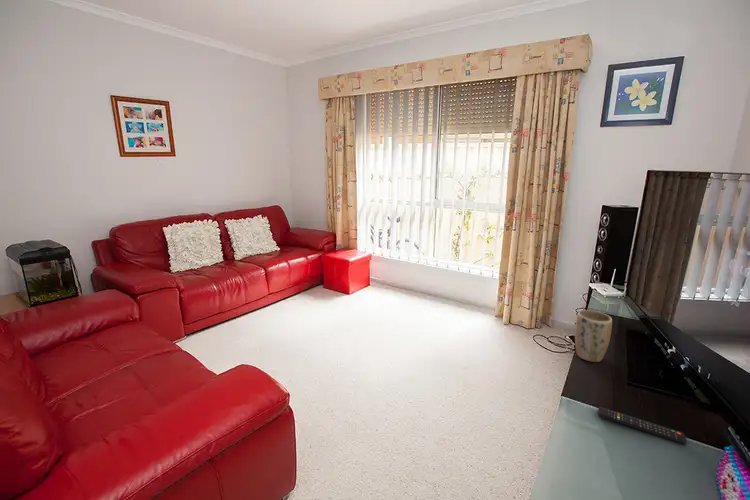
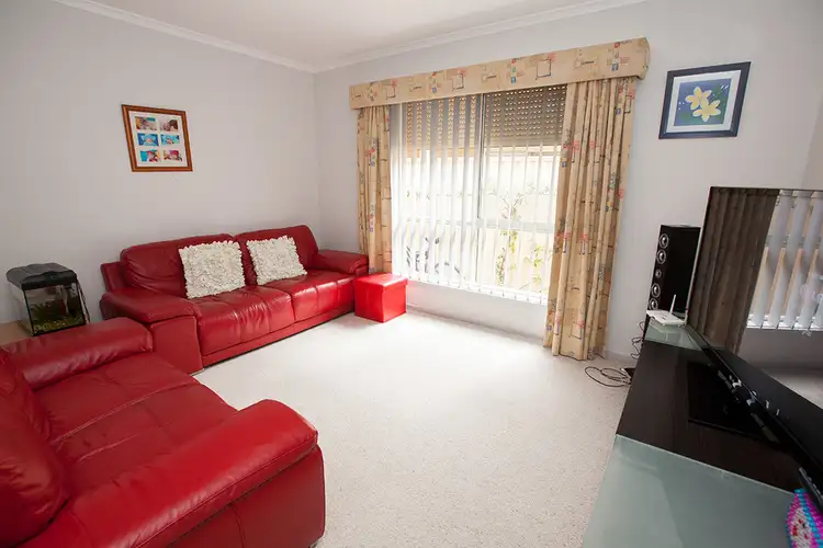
- remote control (639, 425)
- plant pot (591, 336)
